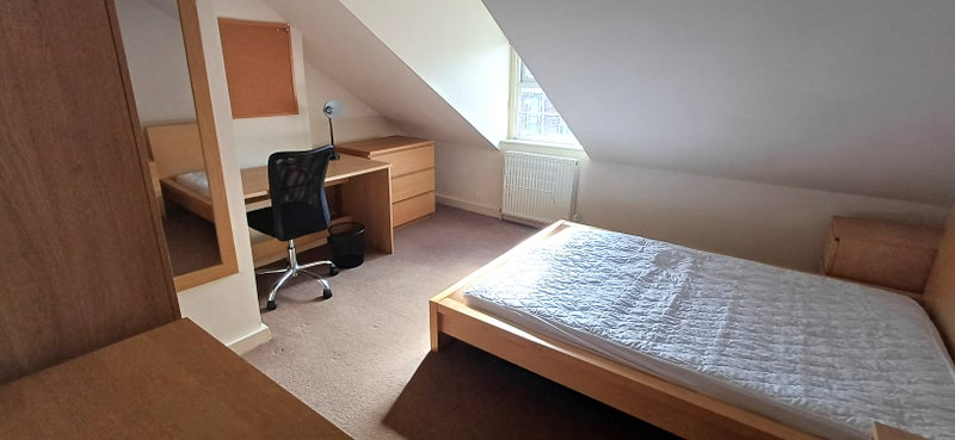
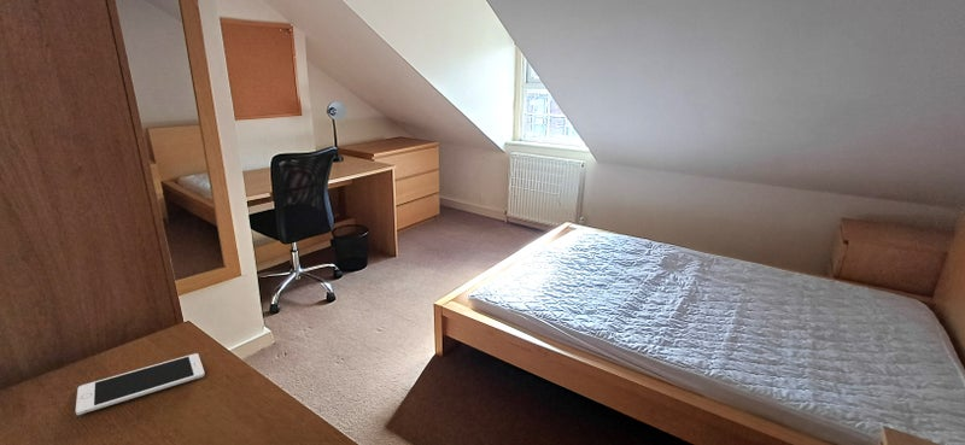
+ cell phone (142, 381)
